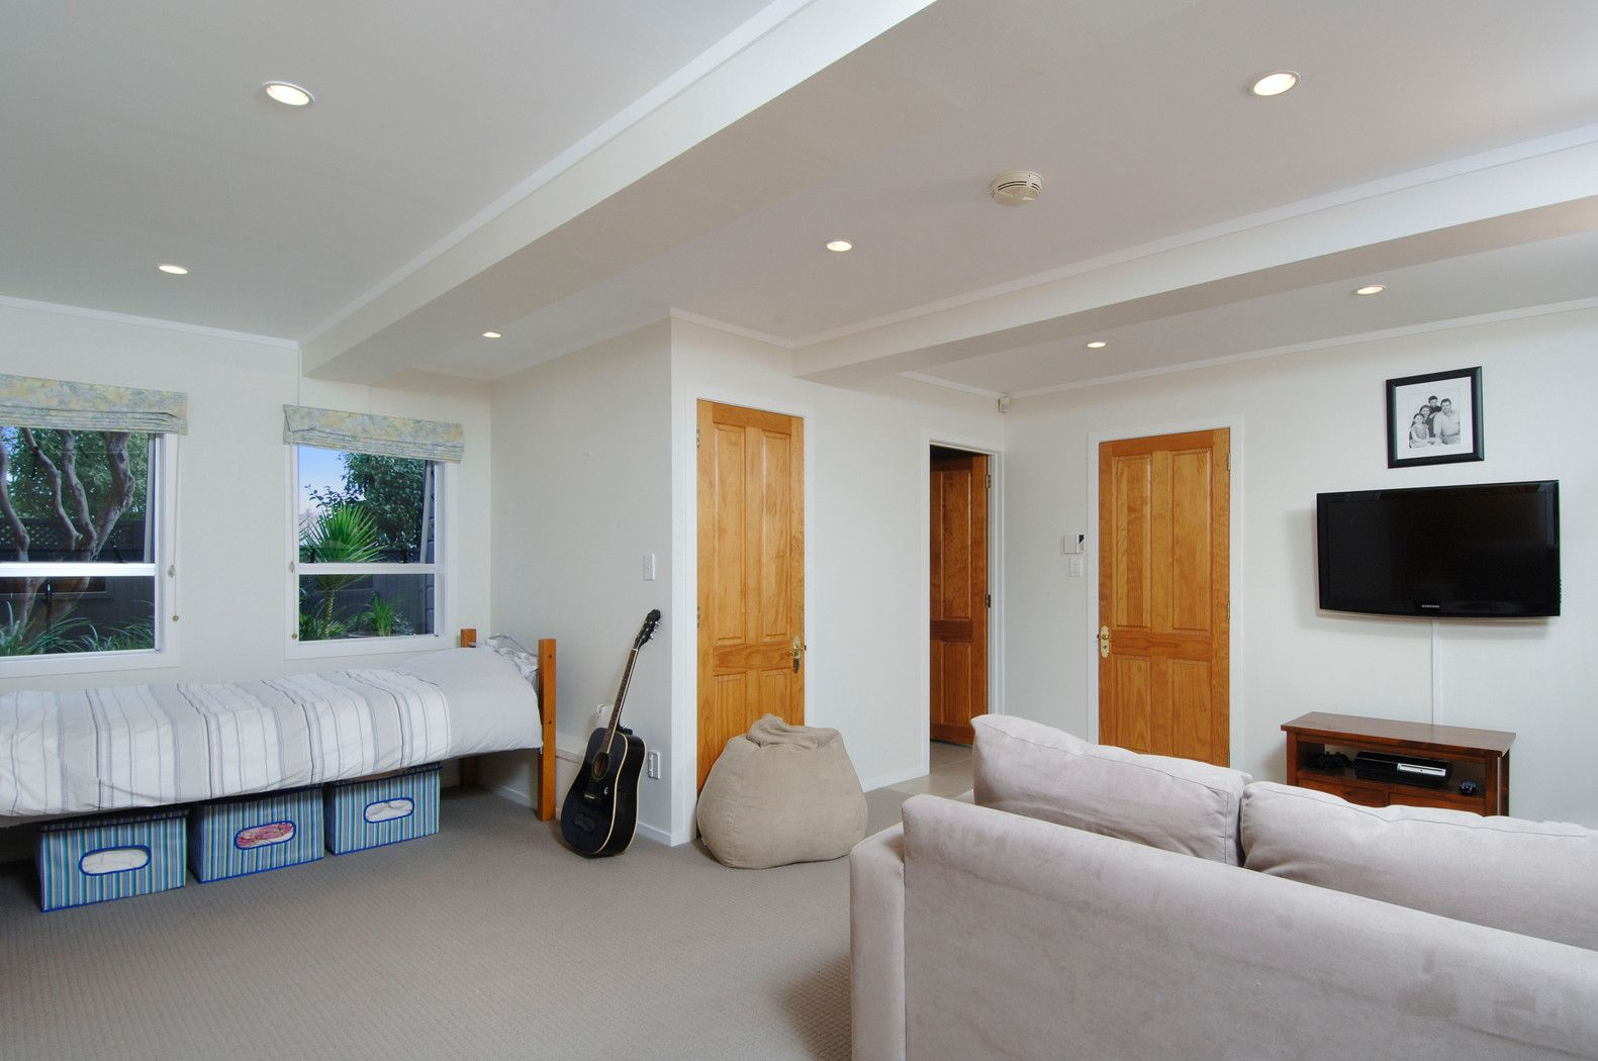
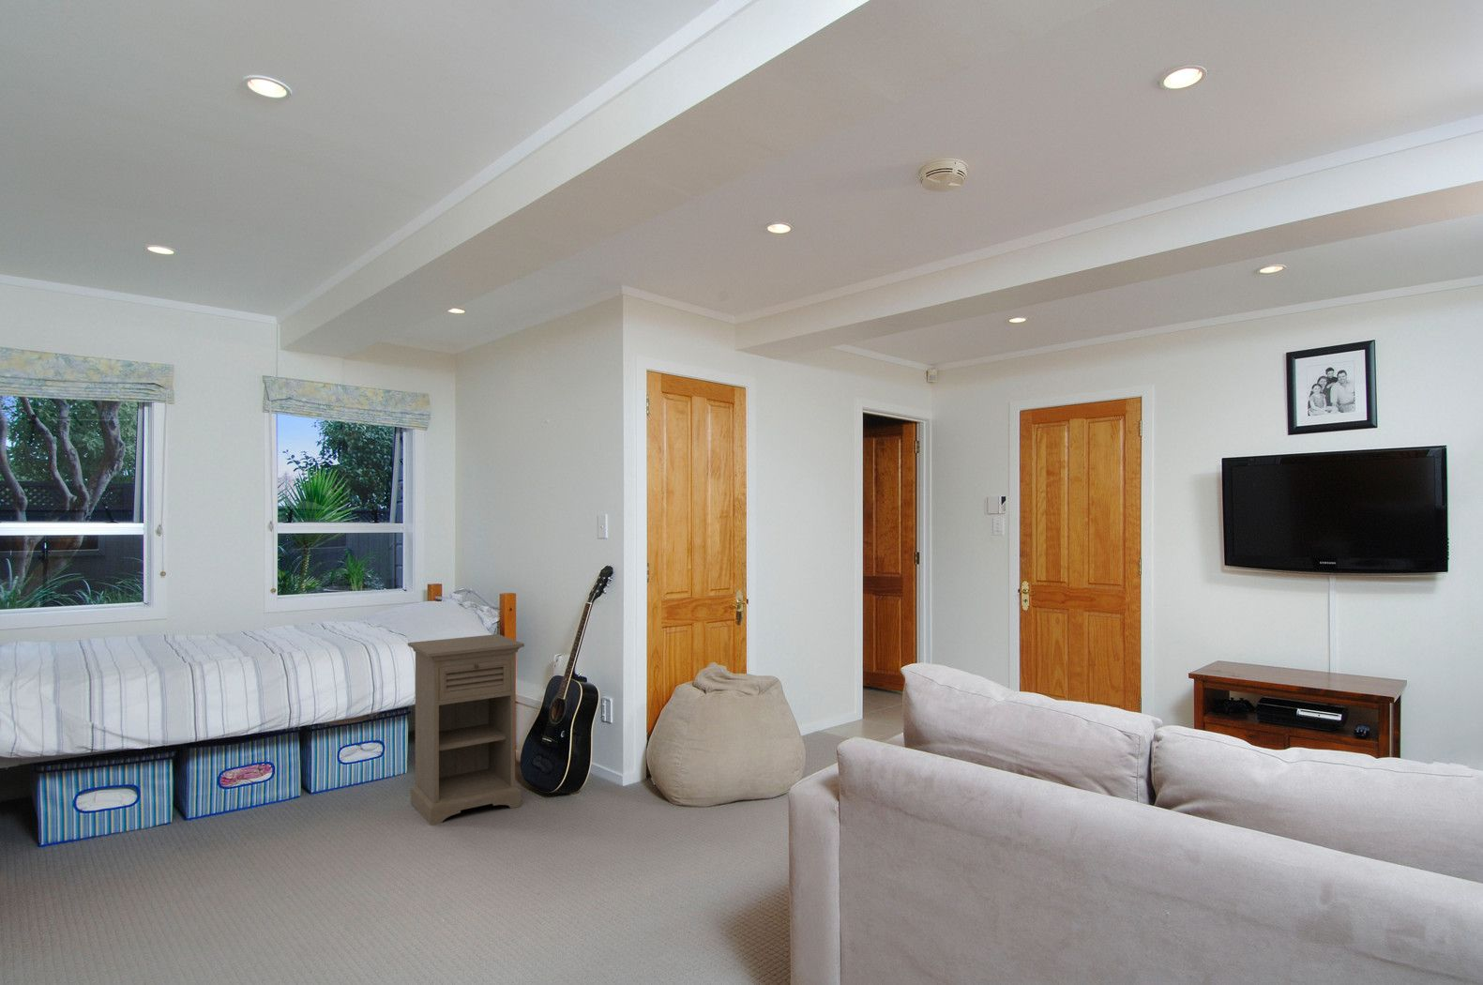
+ nightstand (465, 723)
